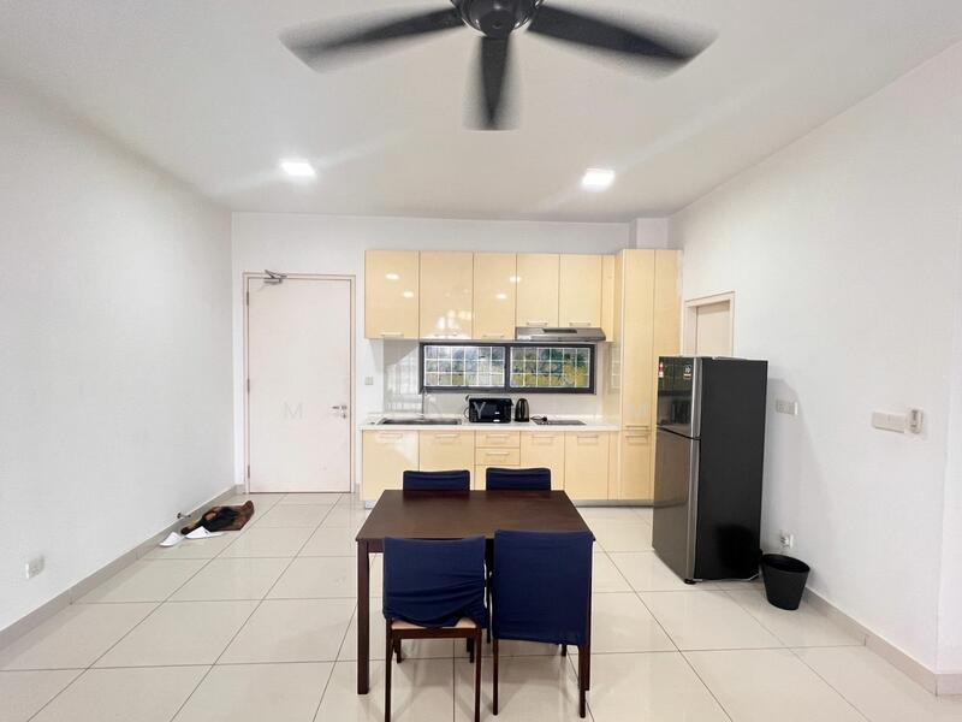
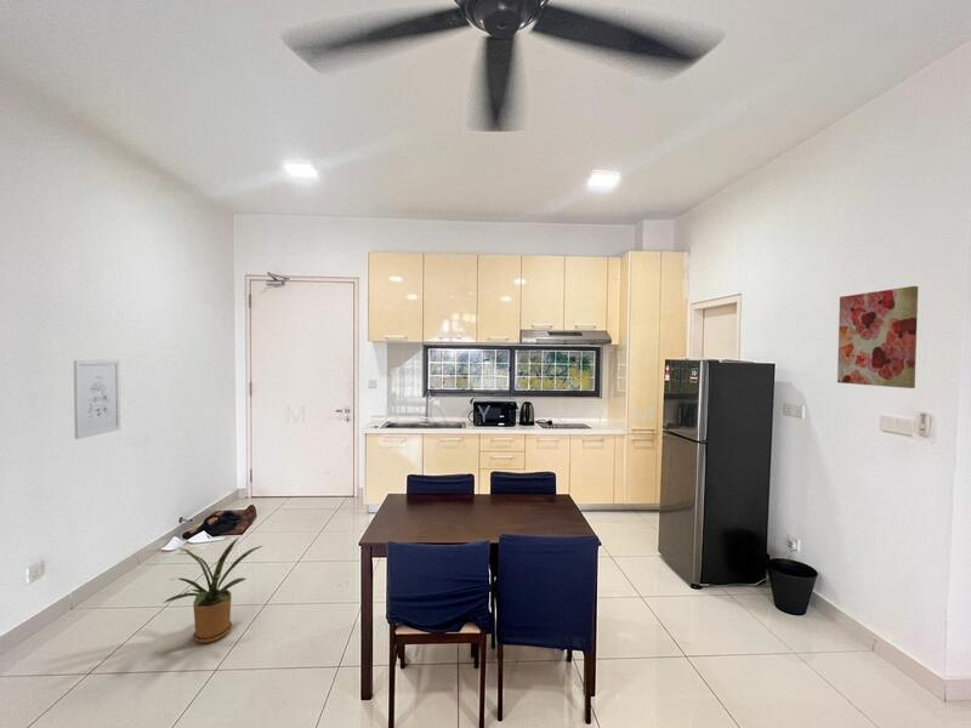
+ wall art (98, 397)
+ wall art (874, 339)
+ house plant (212, 591)
